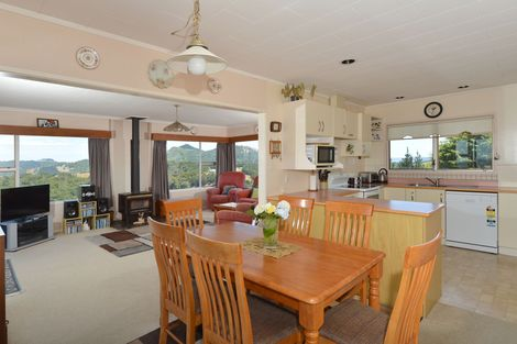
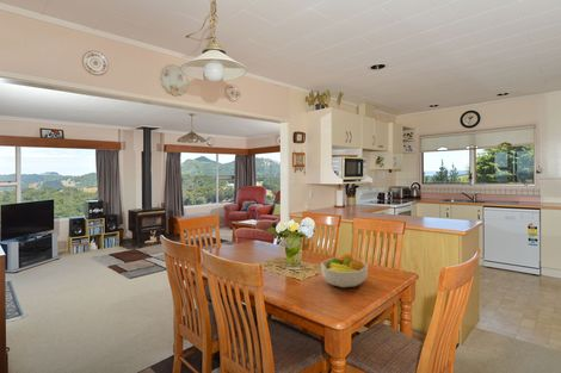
+ fruit bowl (344, 268)
